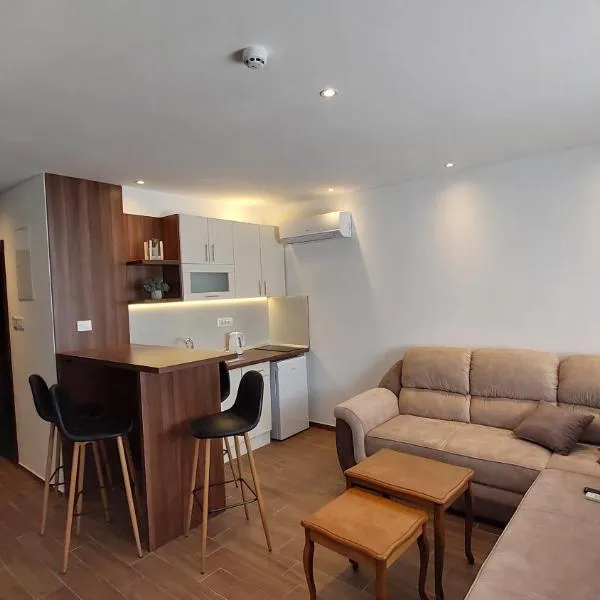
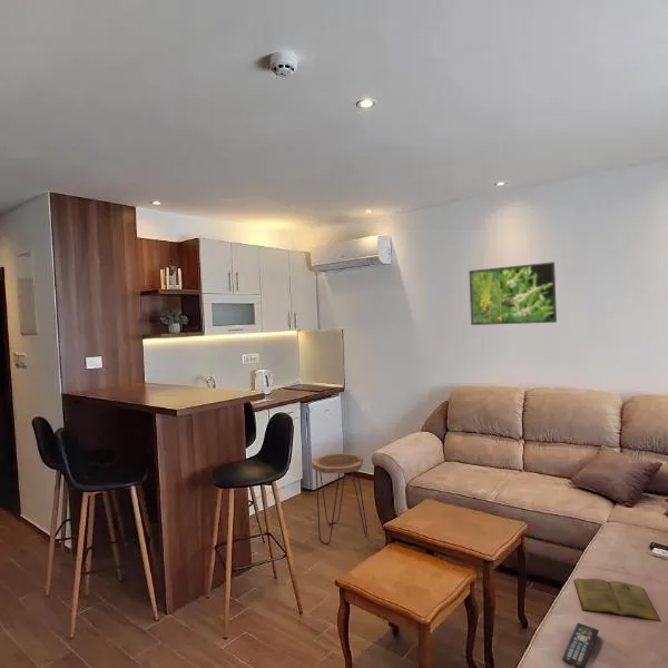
+ book (613, 596)
+ side table (341, 497)
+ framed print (510, 295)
+ remote control (581, 644)
